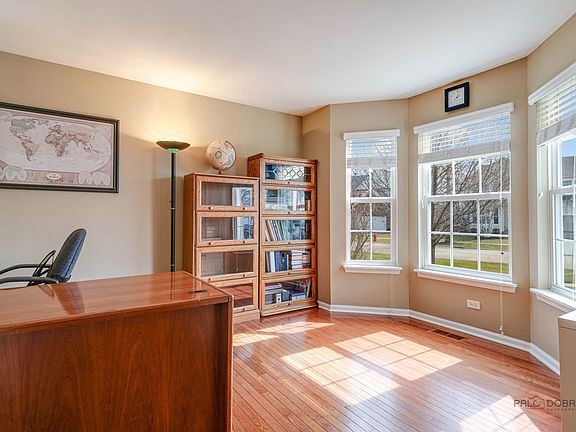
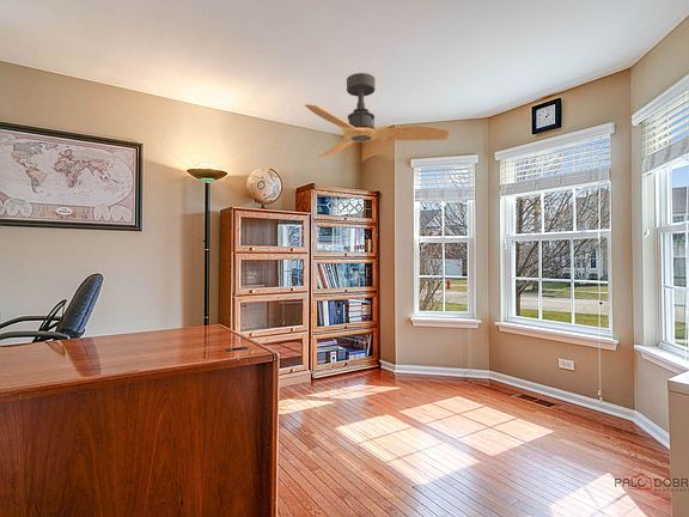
+ ceiling fan (372, 114)
